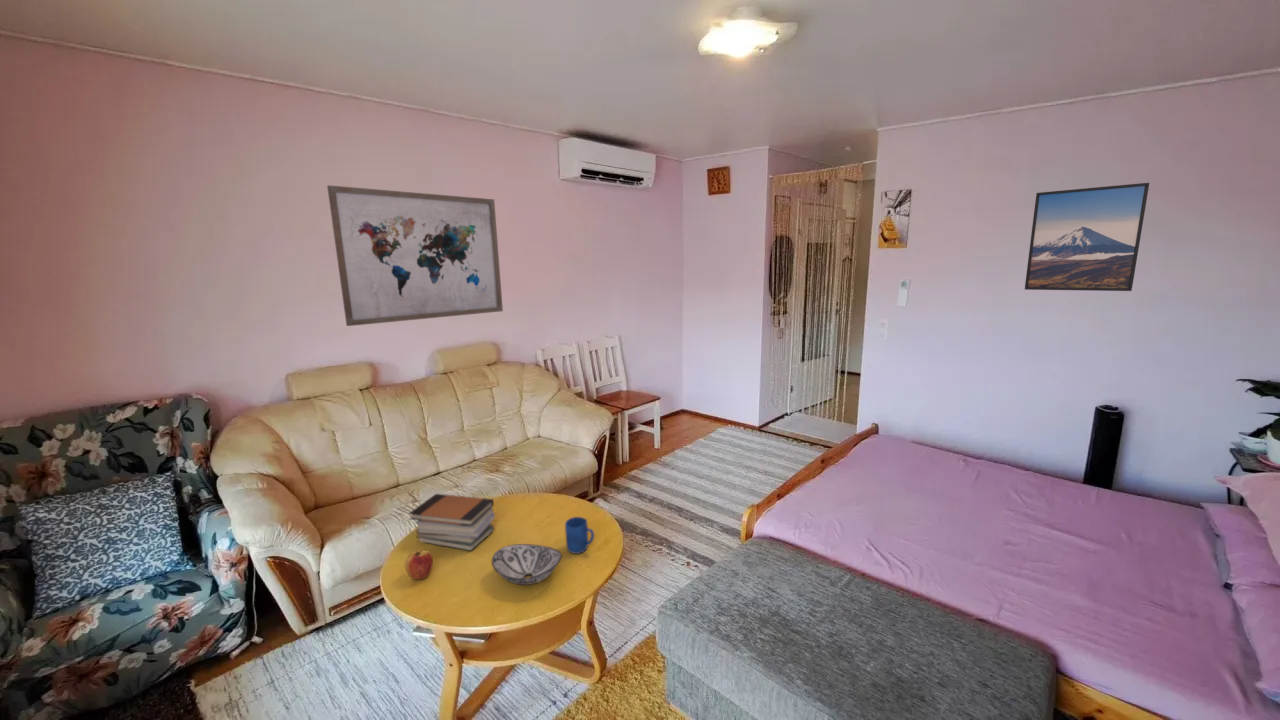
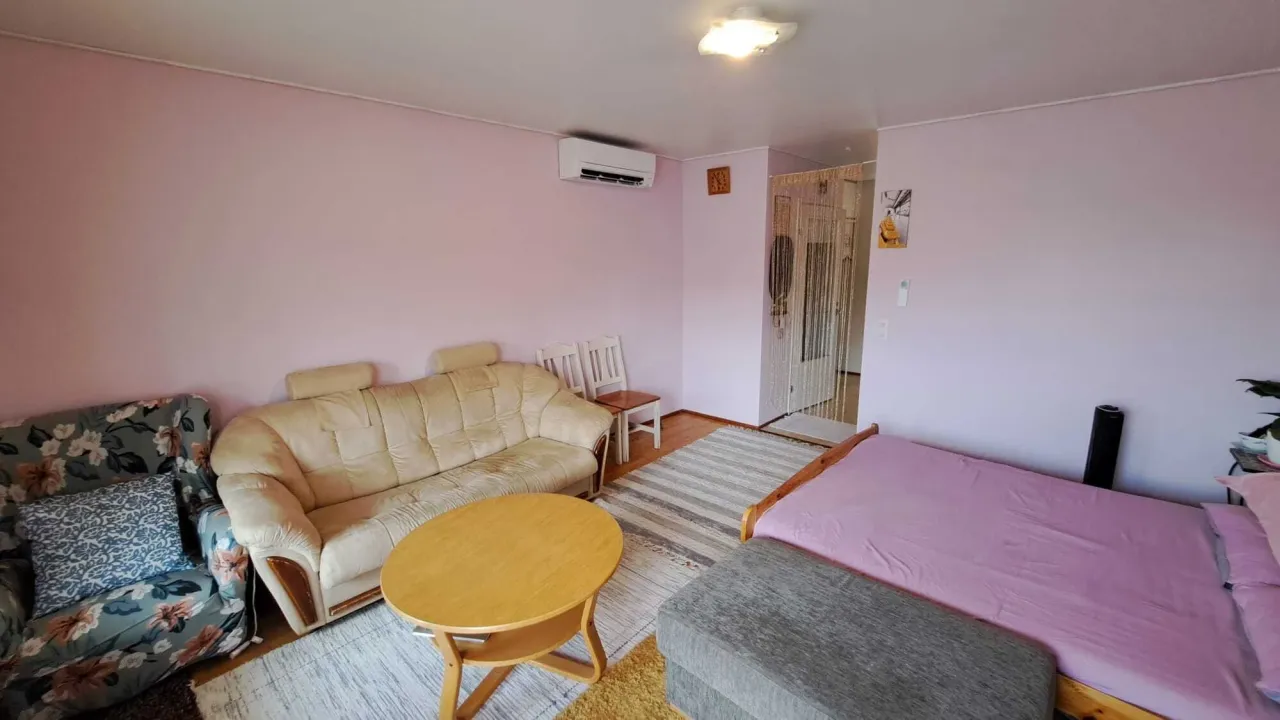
- mug (580, 536)
- wall art (427, 257)
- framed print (1082, 240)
- decorative bowl (527, 567)
- book stack (454, 521)
- apple (419, 564)
